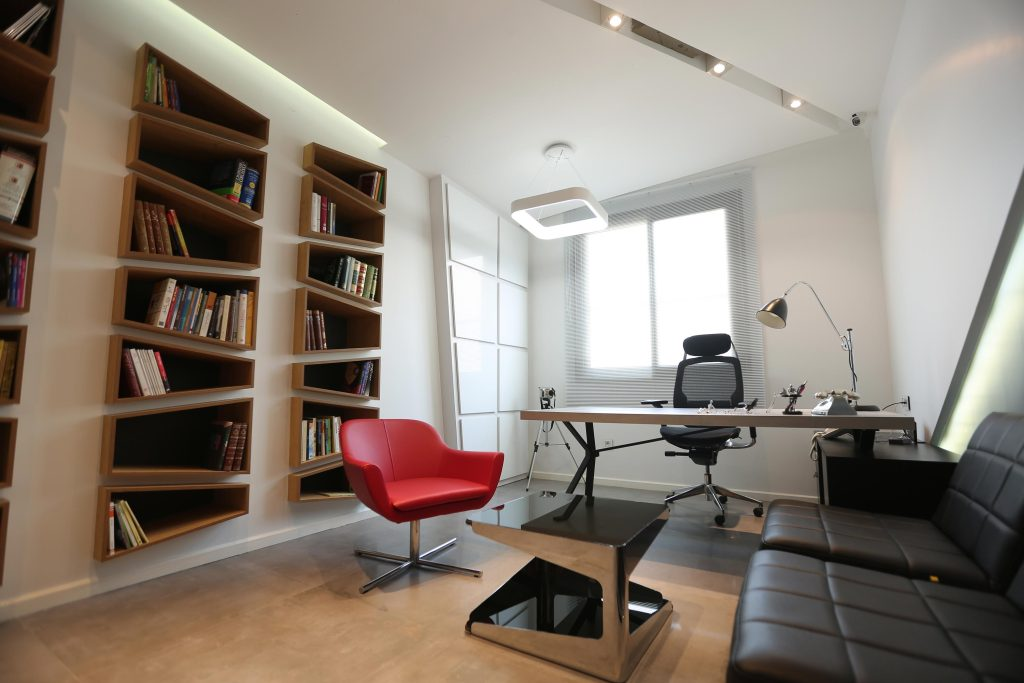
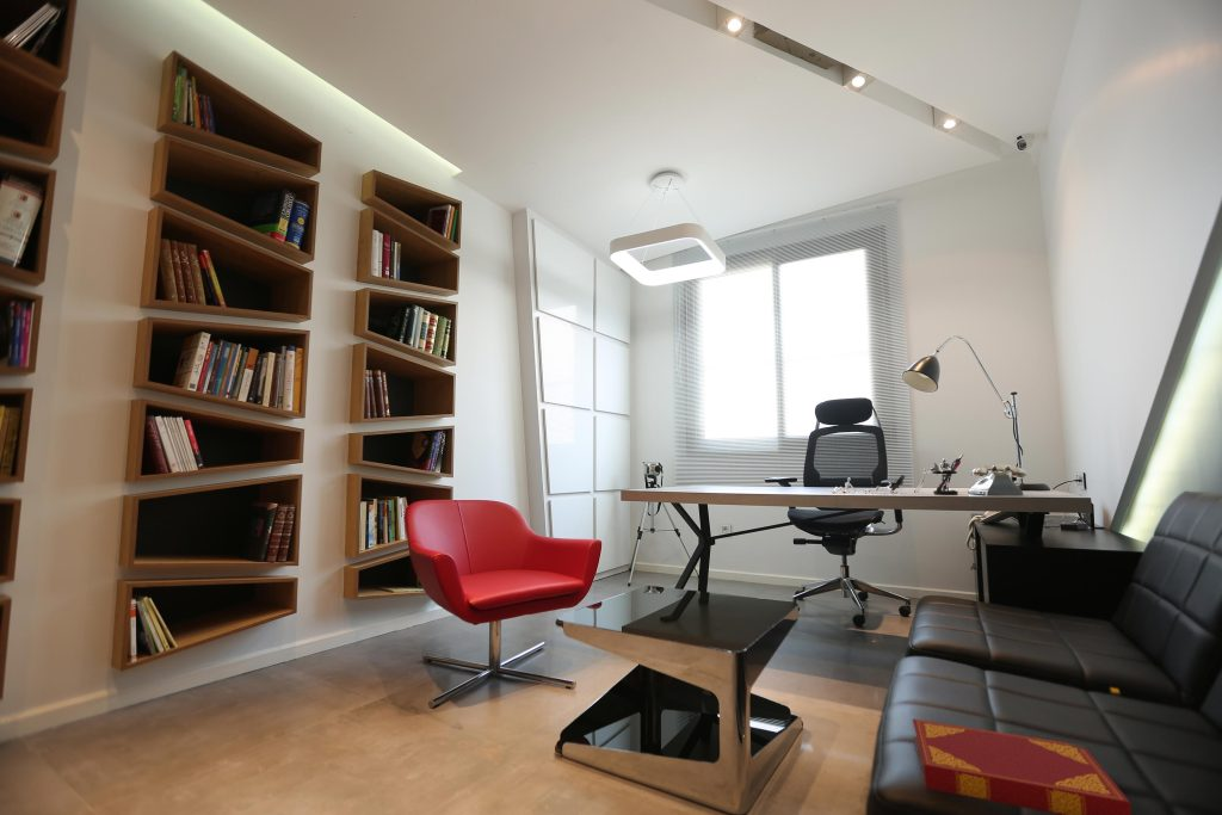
+ hardback book (1007, 766)
